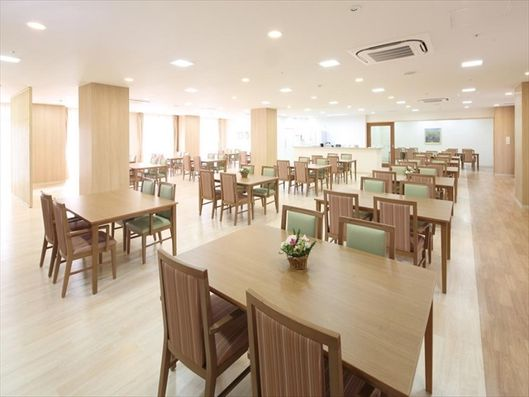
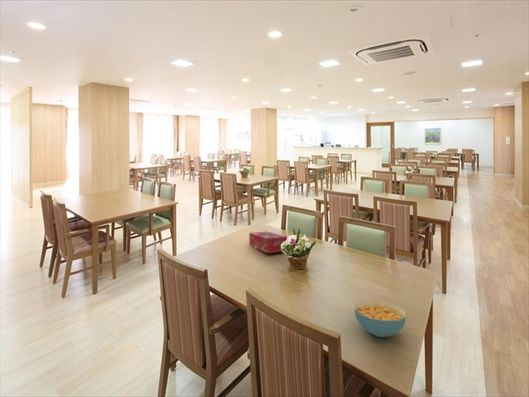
+ tissue box (267, 241)
+ cereal bowl (379, 321)
